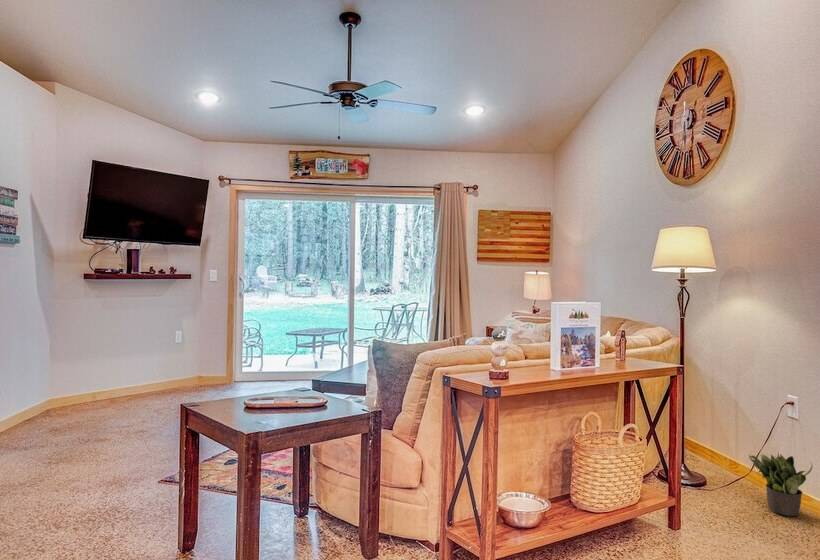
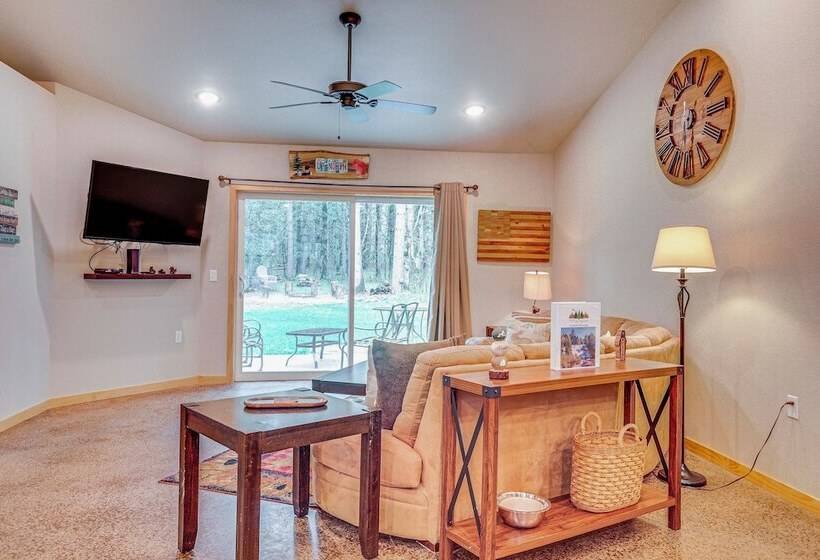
- potted plant (780, 478)
